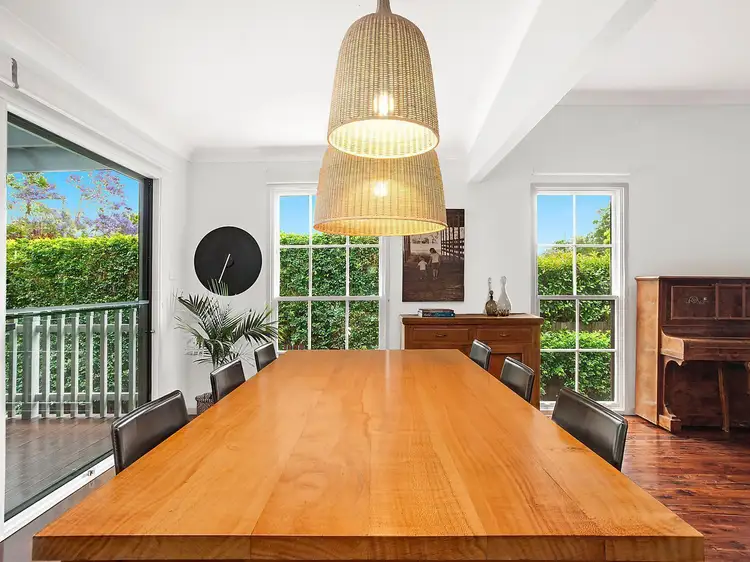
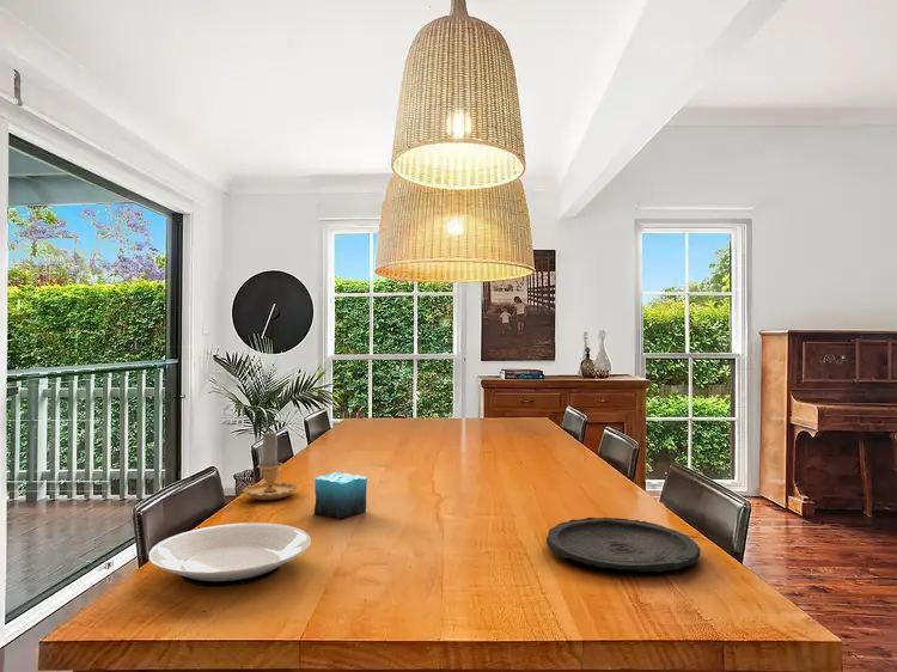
+ plate (620, 544)
+ plate (232, 556)
+ candle (340, 487)
+ candle (271, 462)
